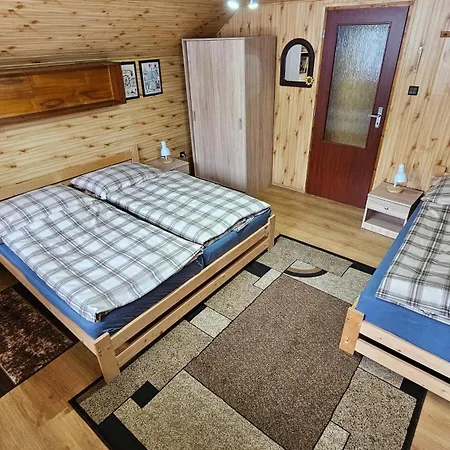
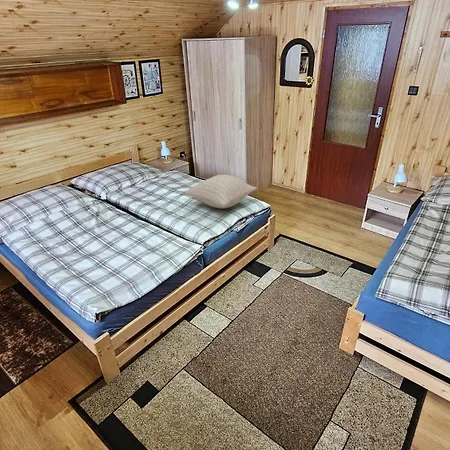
+ pillow (221, 190)
